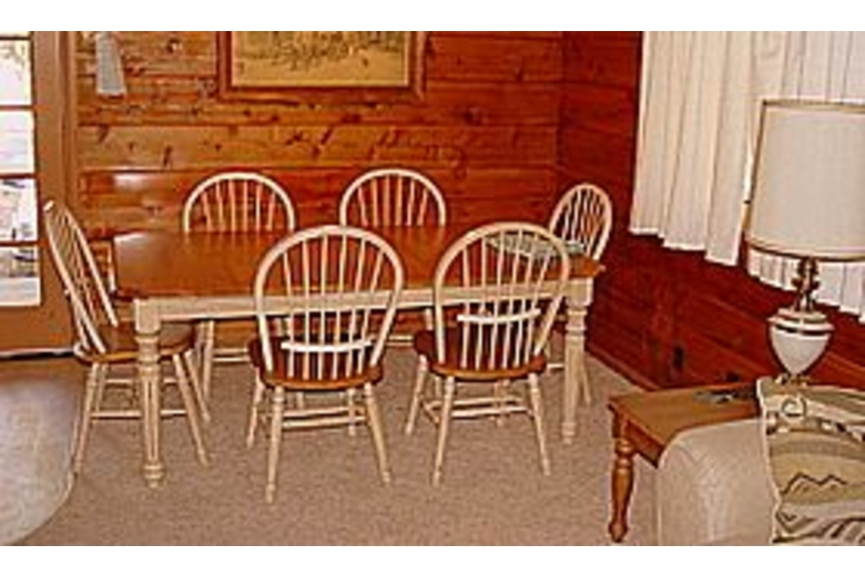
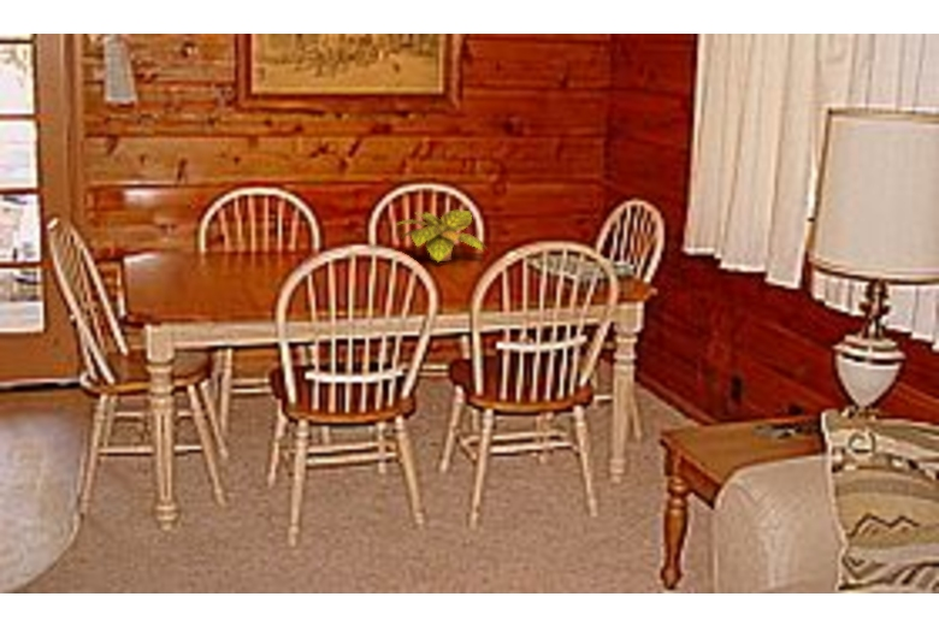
+ plant (441, 235)
